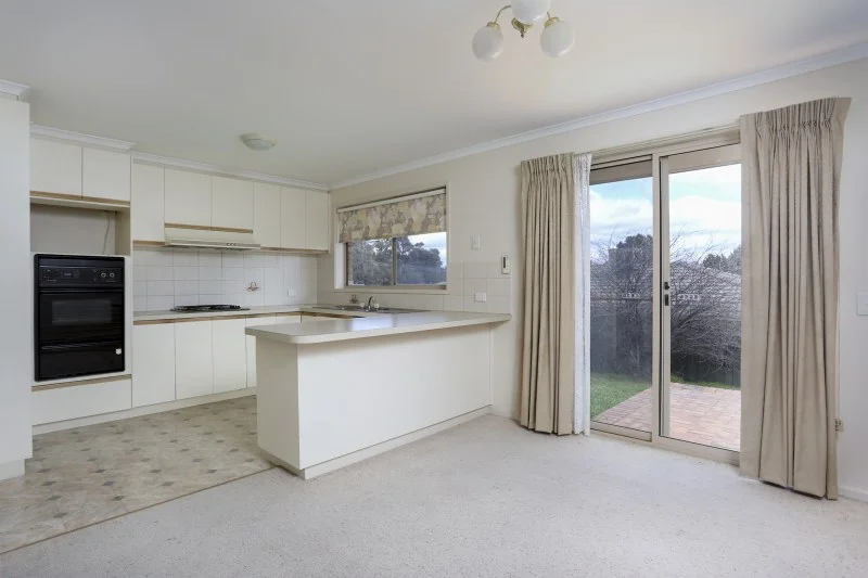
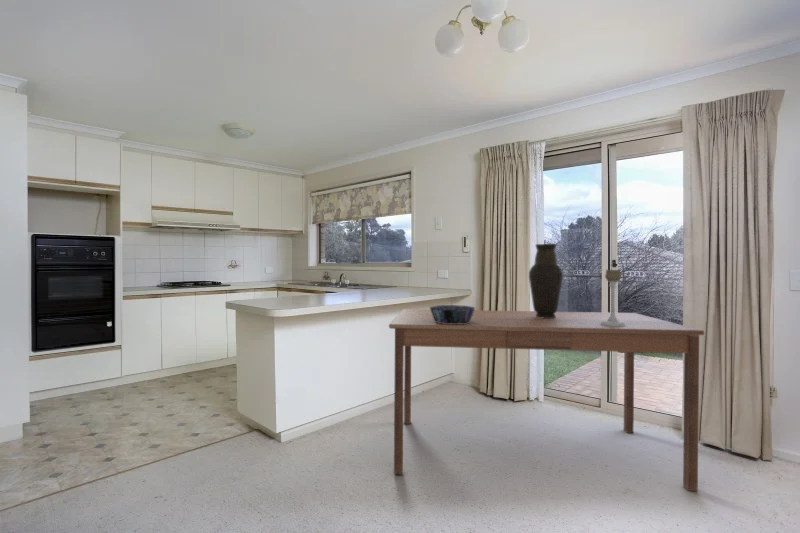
+ decorative bowl (452, 314)
+ dining table (526, 348)
+ candle holder (612, 296)
+ vase (545, 280)
